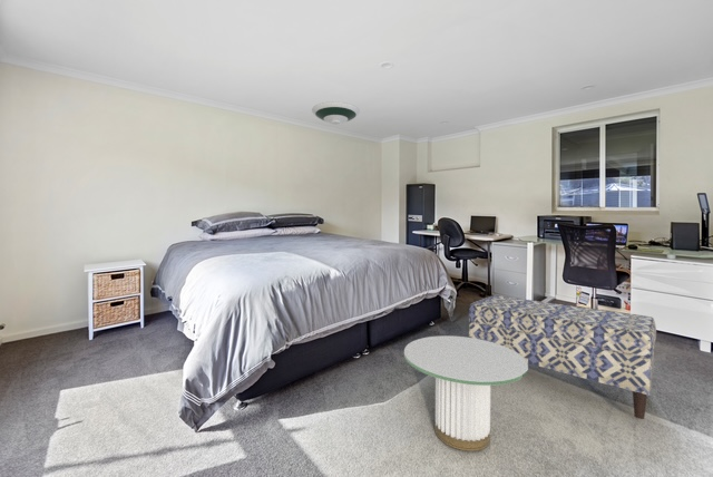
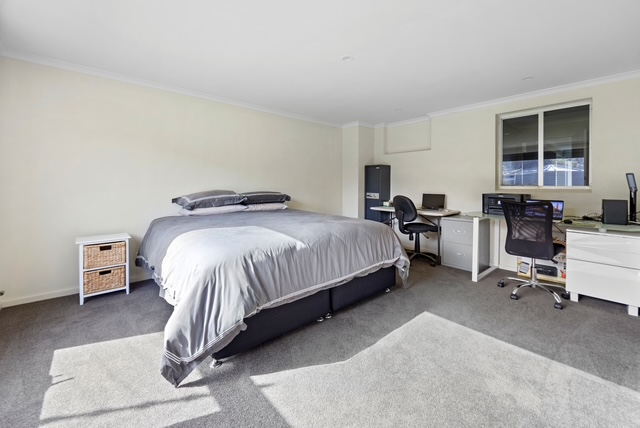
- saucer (335, 117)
- bench (553, 344)
- side table (461, 393)
